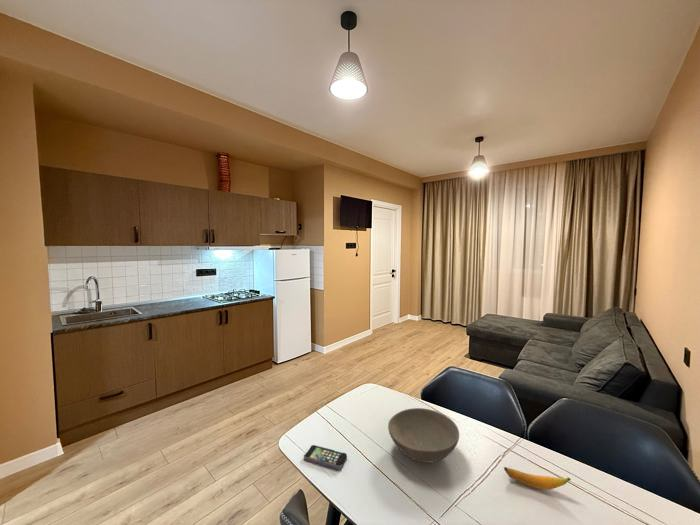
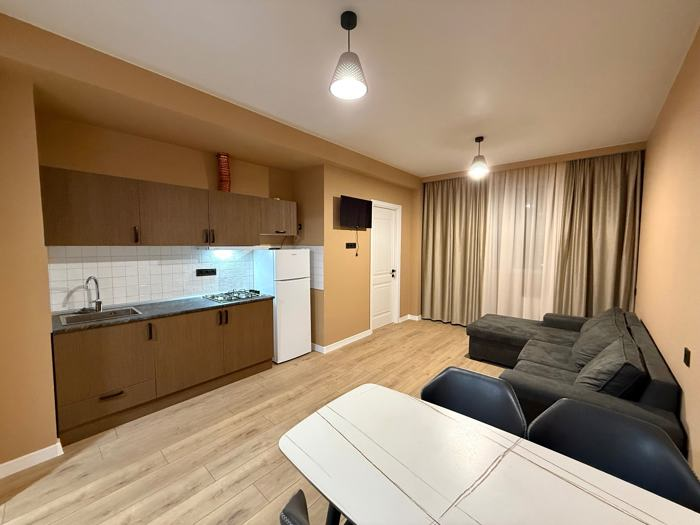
- banana (535, 477)
- bowl (422, 438)
- smartphone (325, 456)
